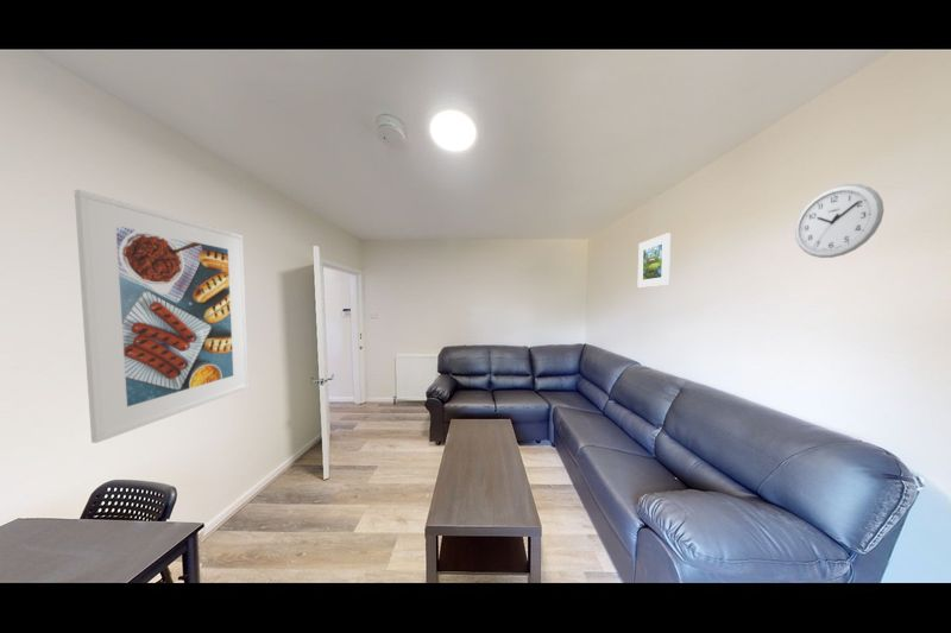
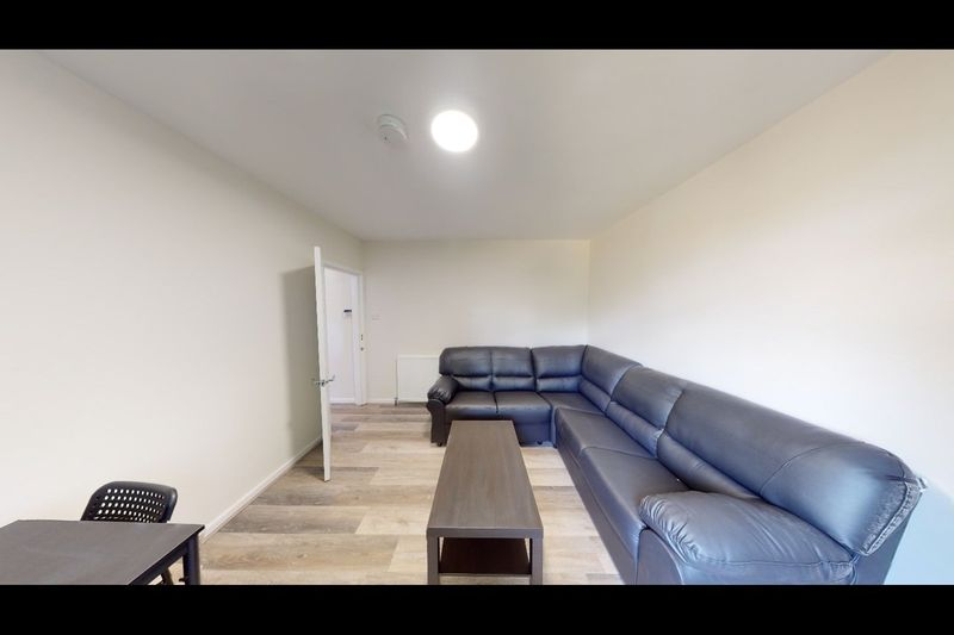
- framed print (653, 262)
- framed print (184, 315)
- wall clock (832, 222)
